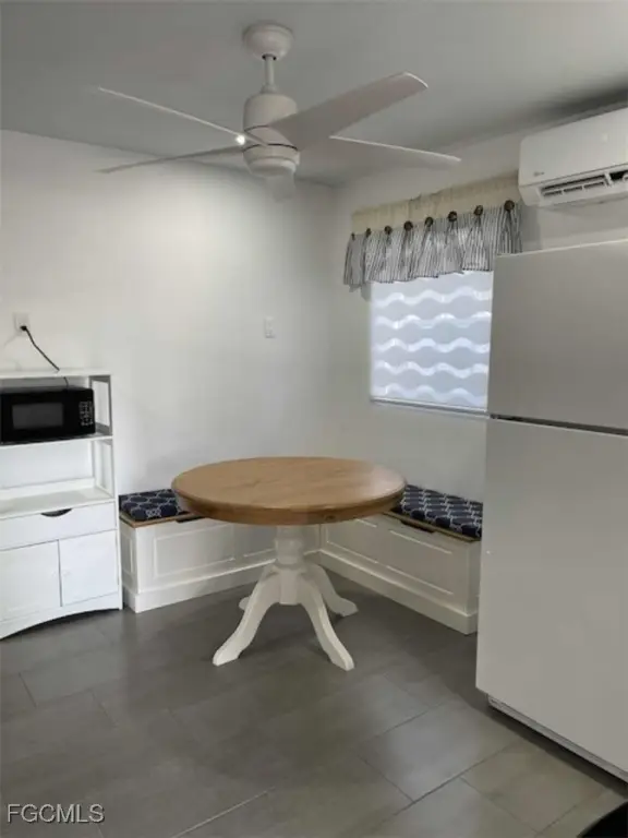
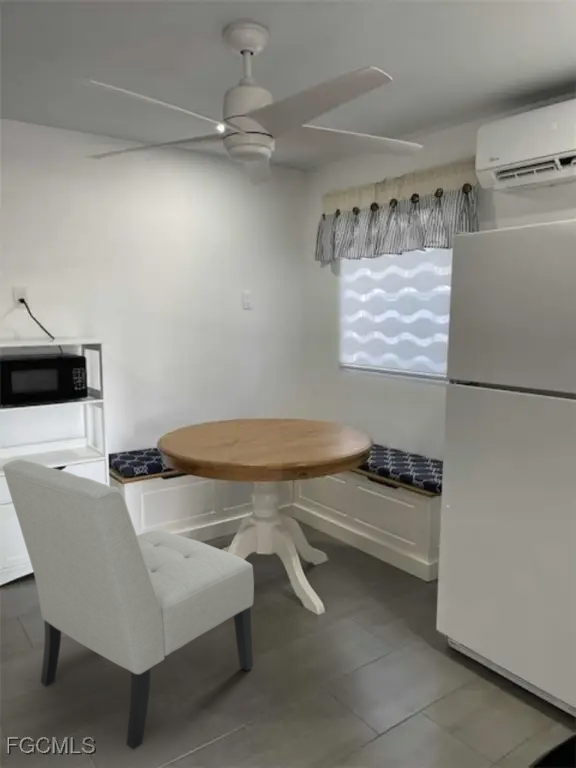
+ chair (137, 571)
